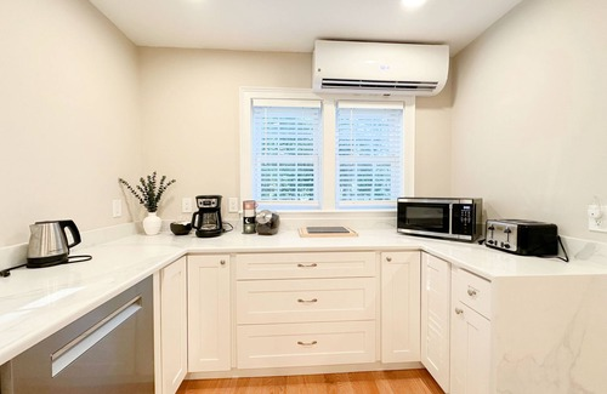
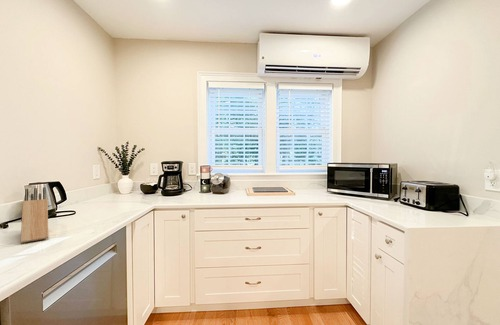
+ knife block (35, 211)
